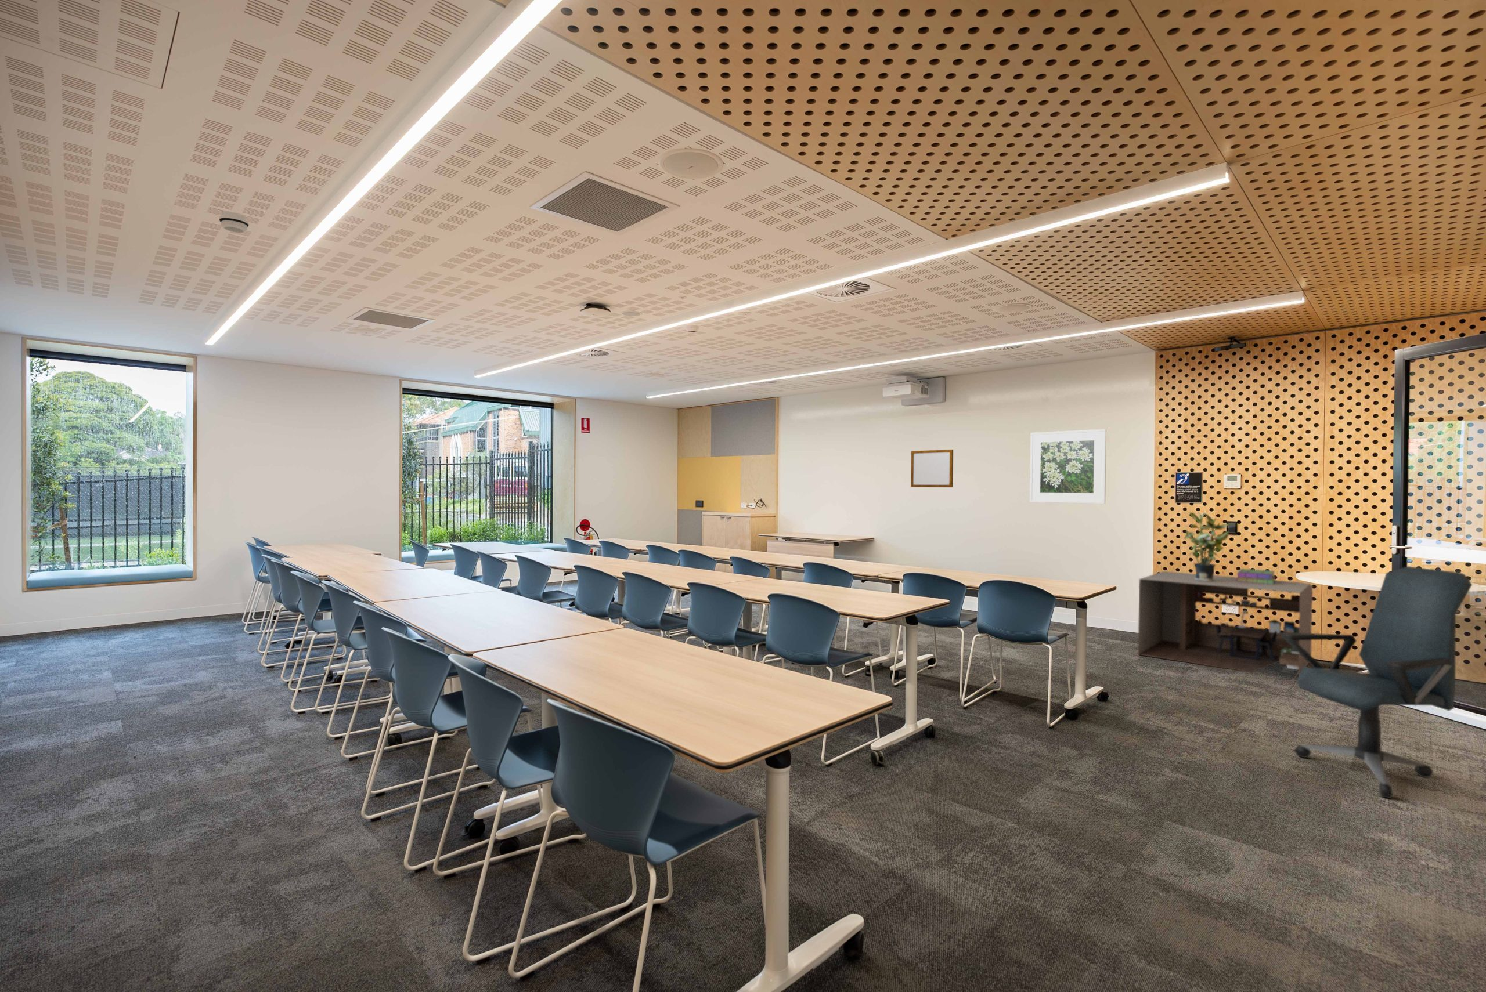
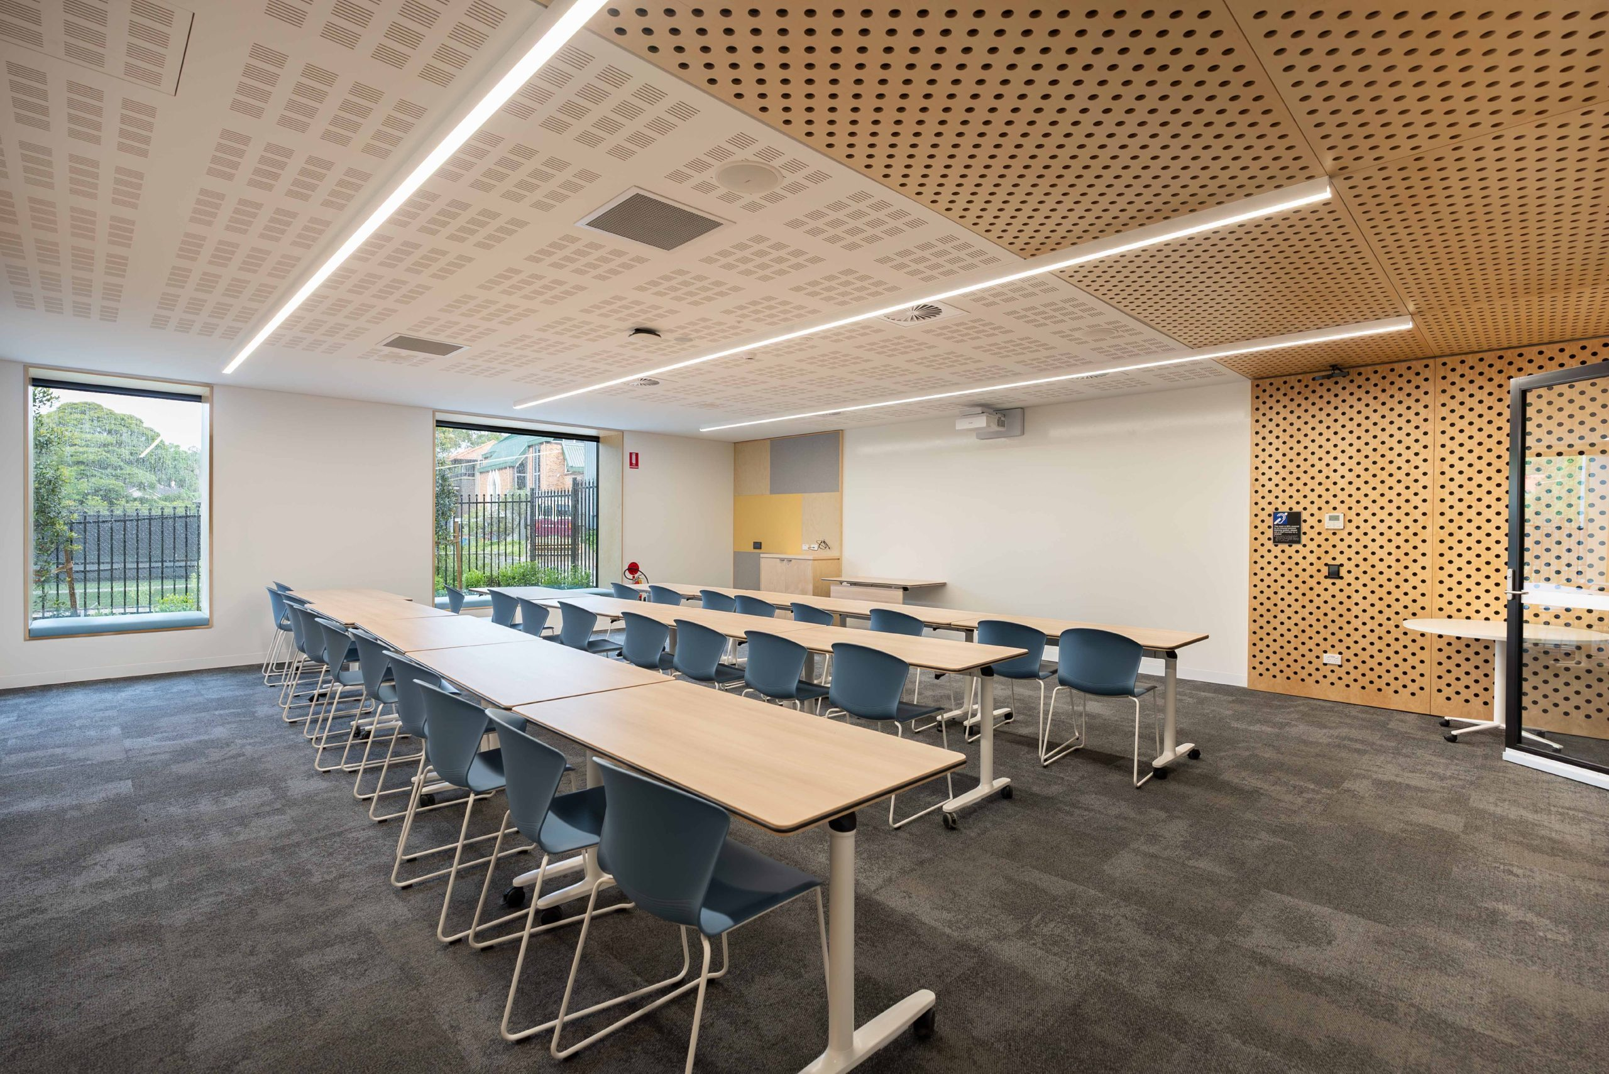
- smoke detector (234, 223)
- filing cabinet (1226, 623)
- office chair (1380, 672)
- potted plant (1207, 546)
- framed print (1066, 467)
- writing board (931, 468)
- stack of books (1256, 575)
